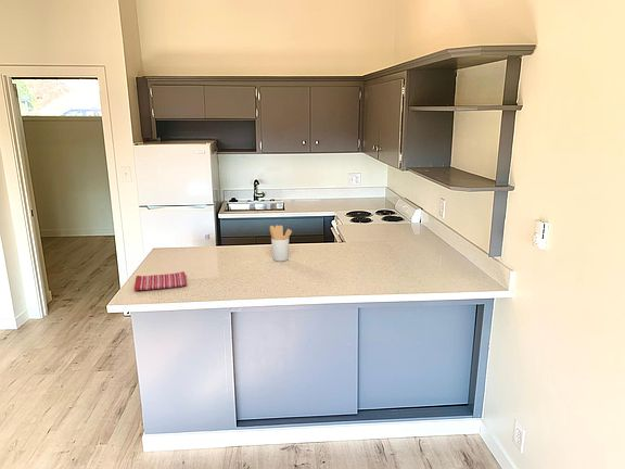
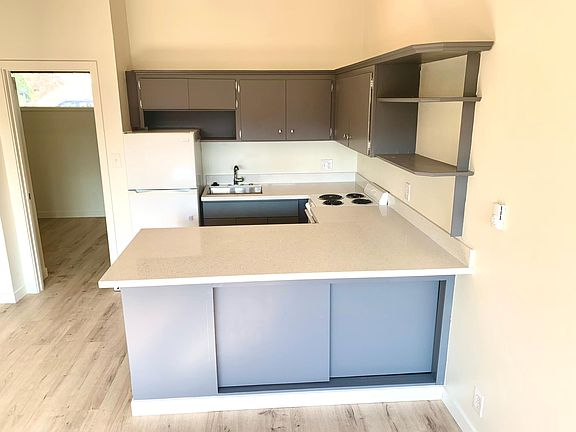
- dish towel (161, 280)
- utensil holder (279, 242)
